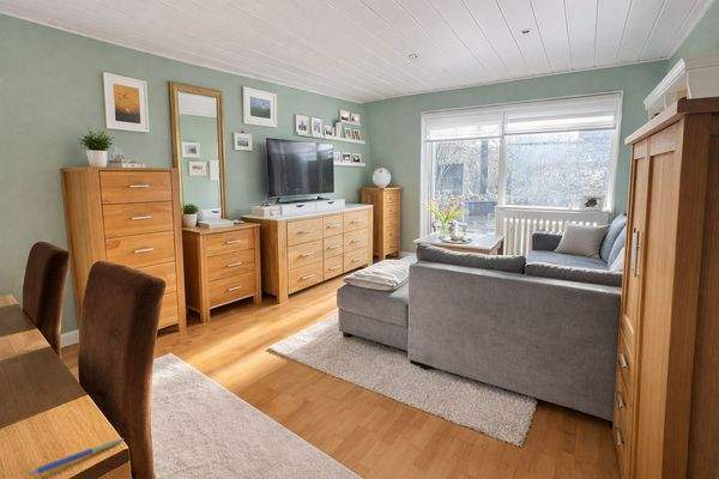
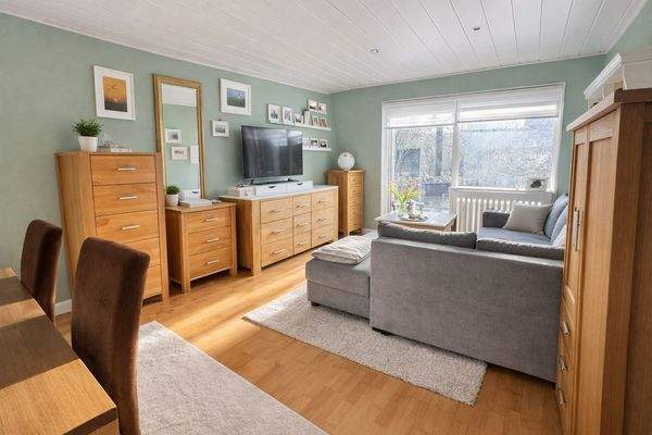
- pen (80, 454)
